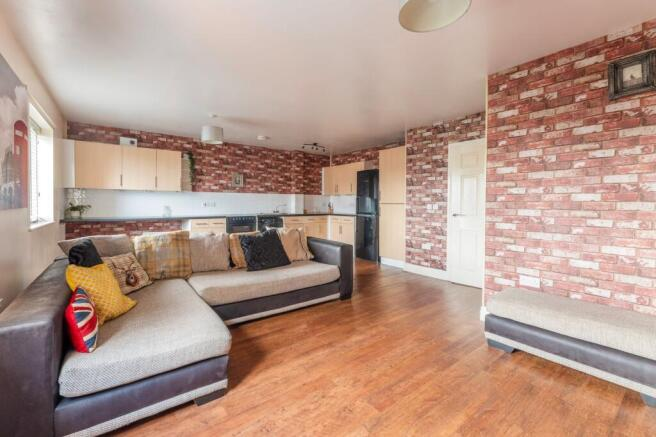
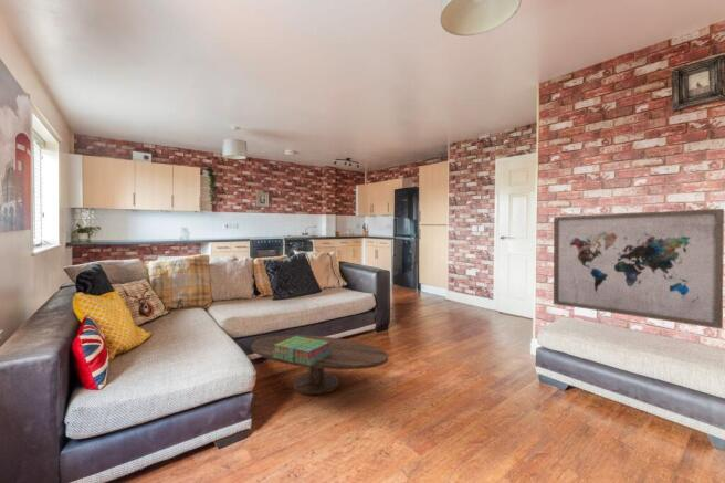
+ wall art (624, 263)
+ stack of books (302, 348)
+ coffee table (316, 366)
